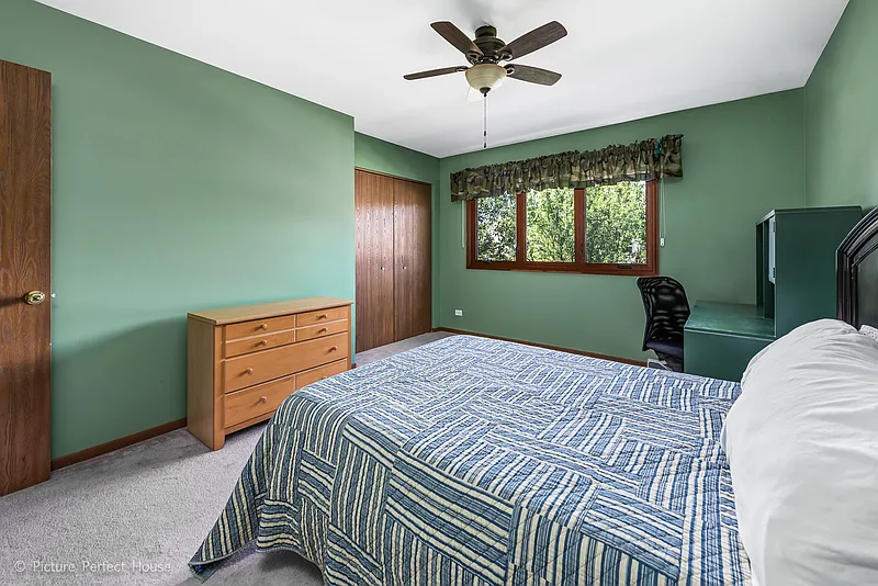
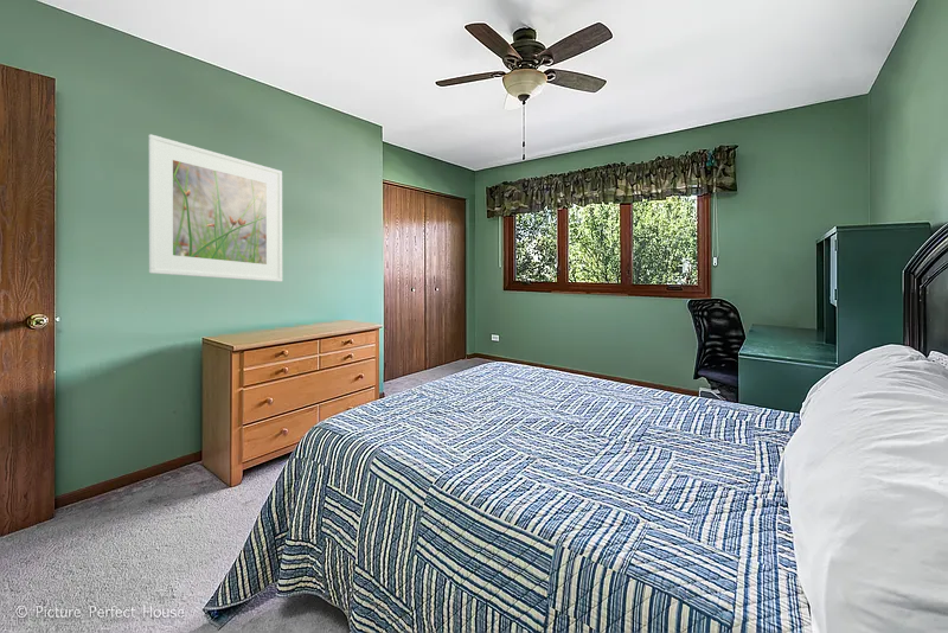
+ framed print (223, 216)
